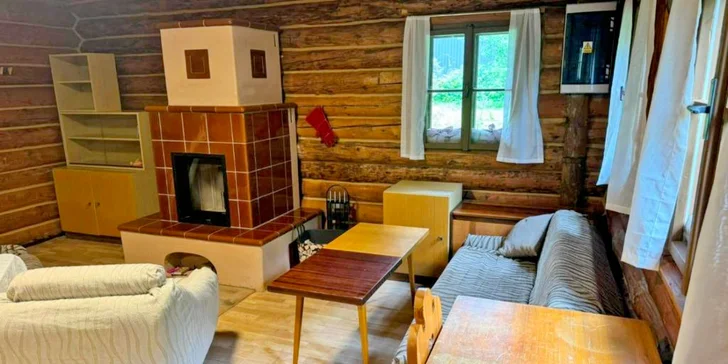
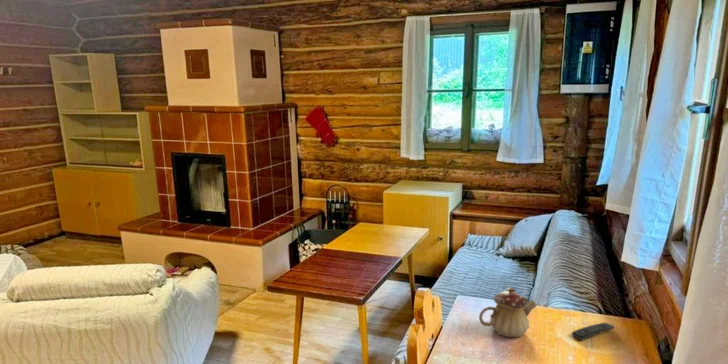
+ remote control (594, 330)
+ teapot (507, 309)
